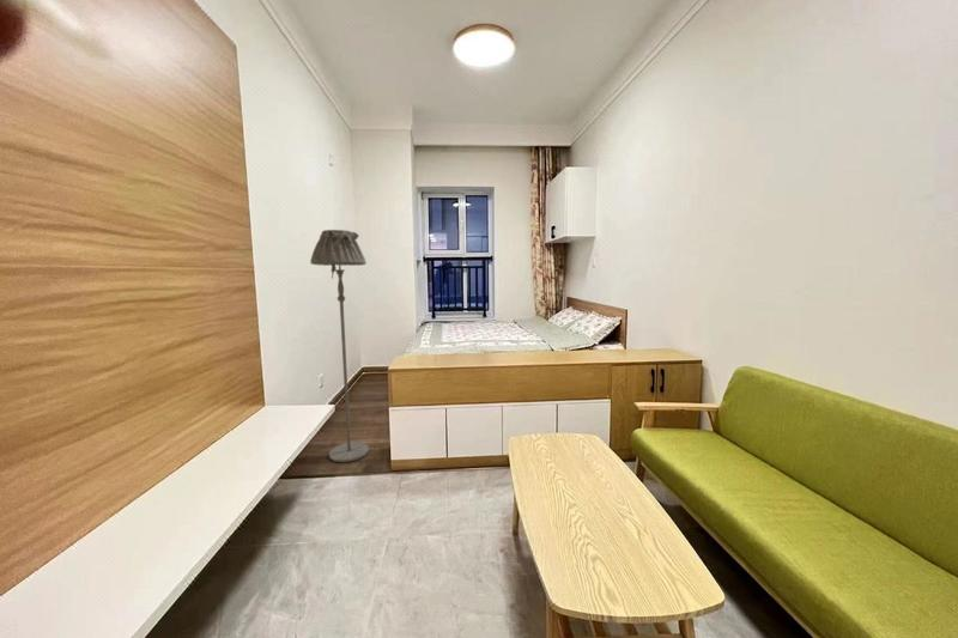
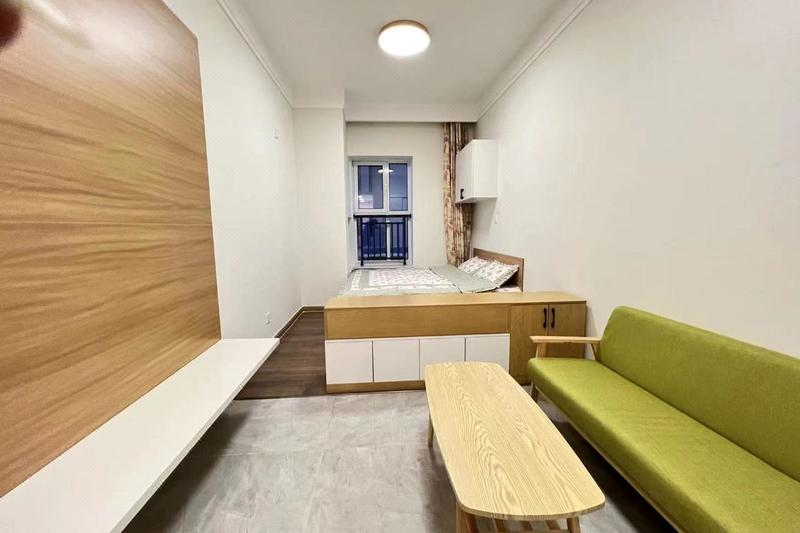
- floor lamp (342, 346)
